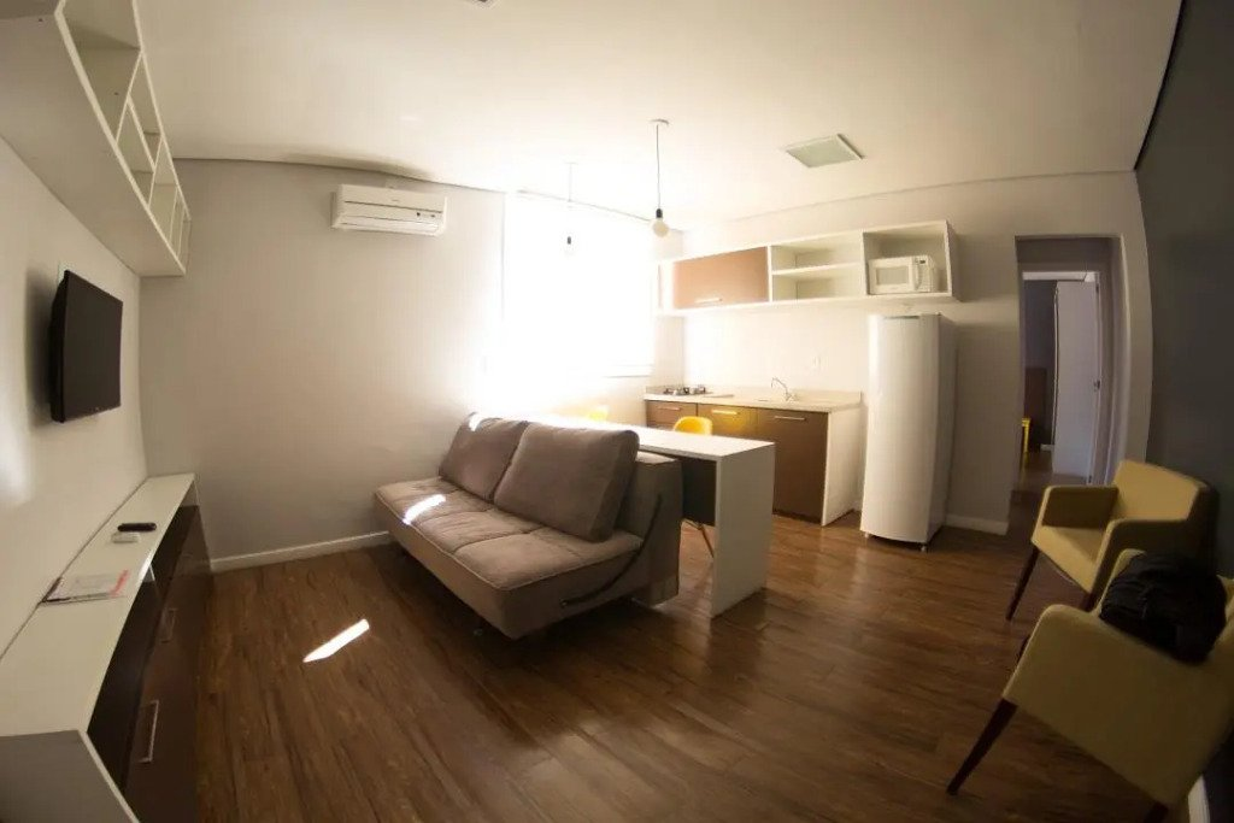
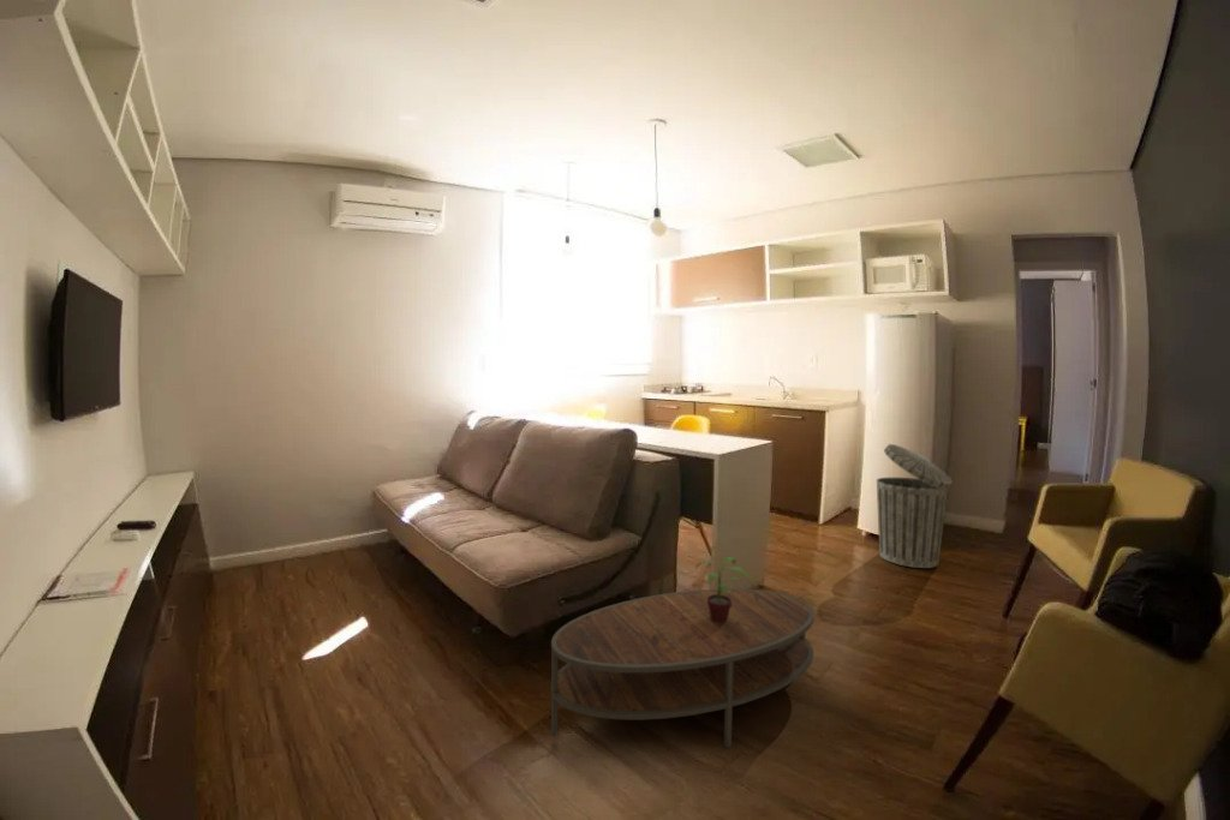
+ trash can (912, 502)
+ coffee table (691, 660)
+ potted plant (721, 591)
